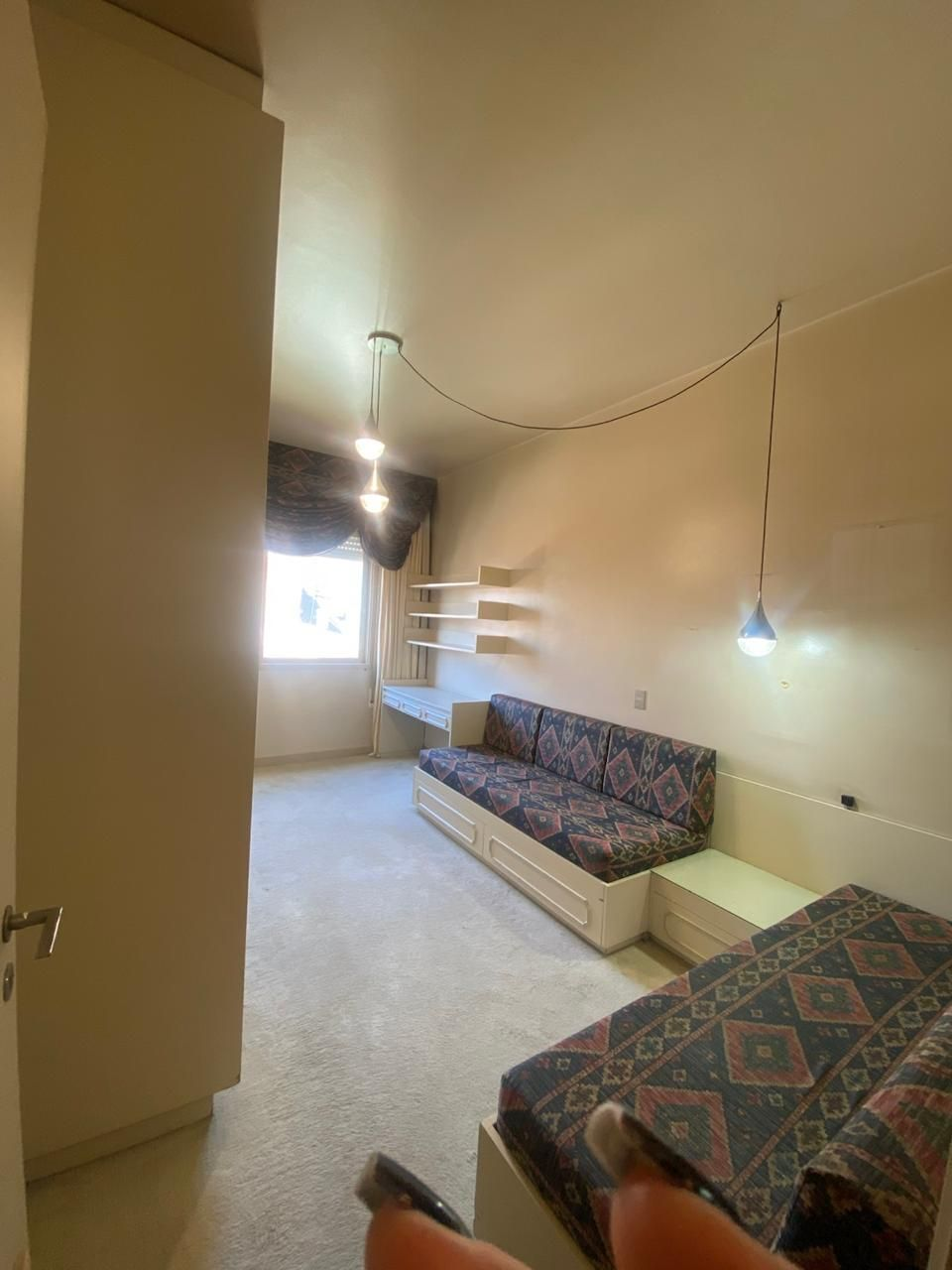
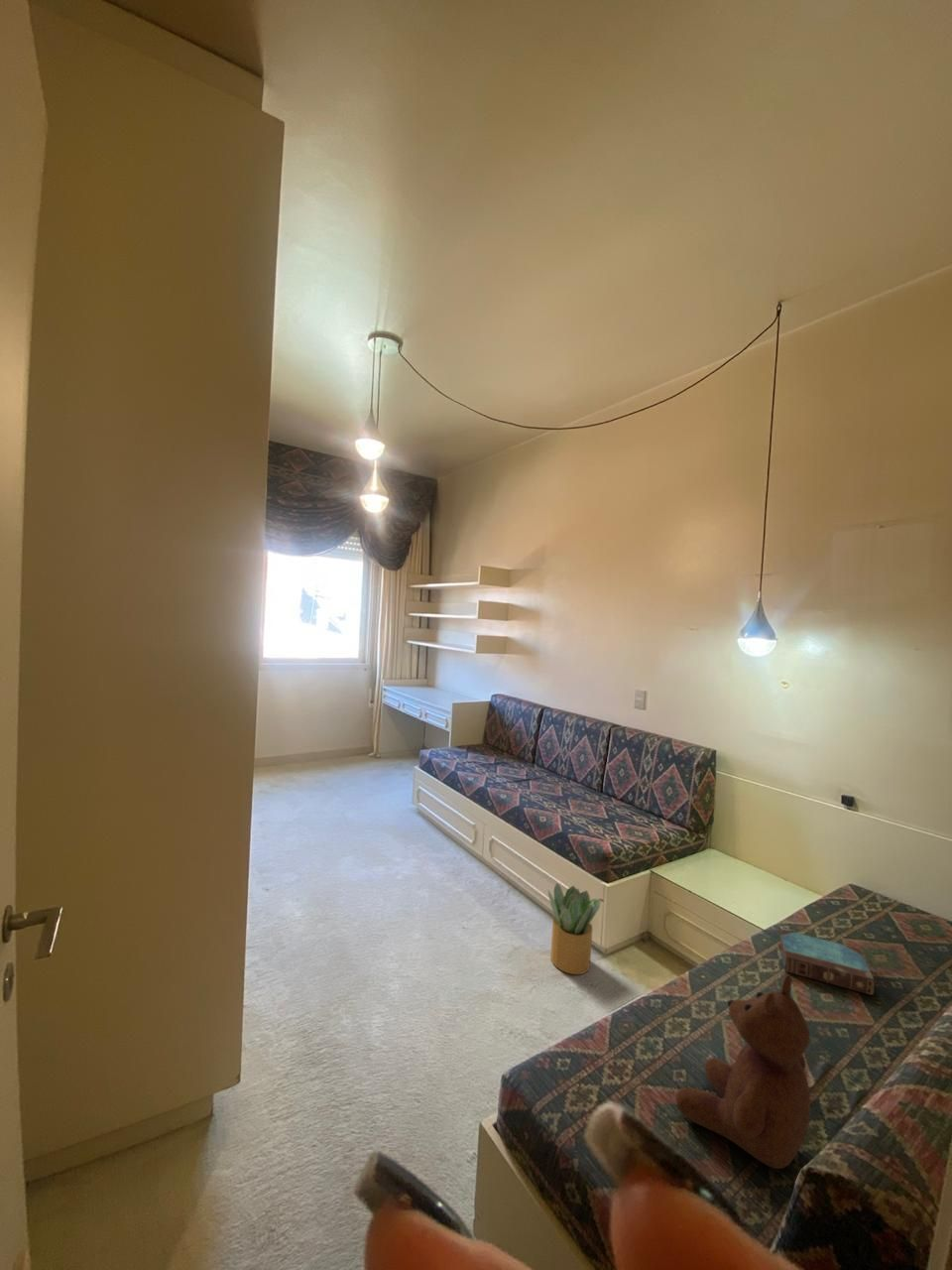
+ potted plant (570, 926)
+ teddy bear (747, 1050)
+ book (822, 959)
